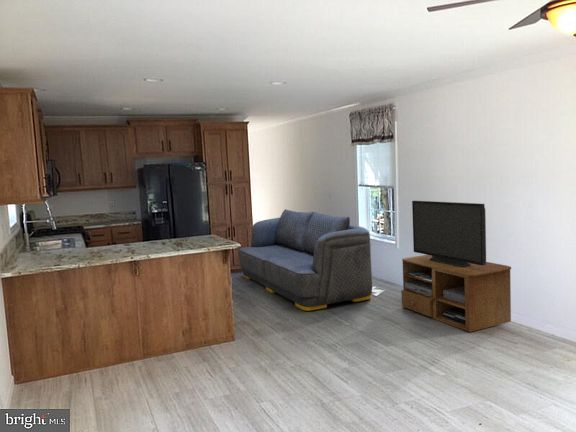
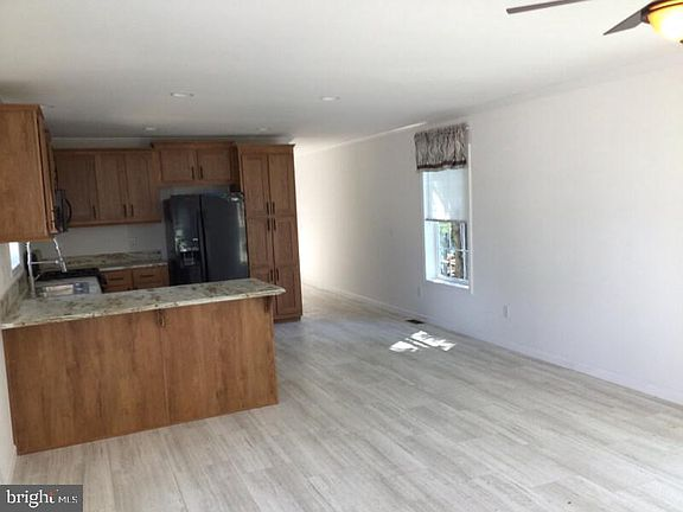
- sofa (297, 250)
- tv stand (449, 258)
